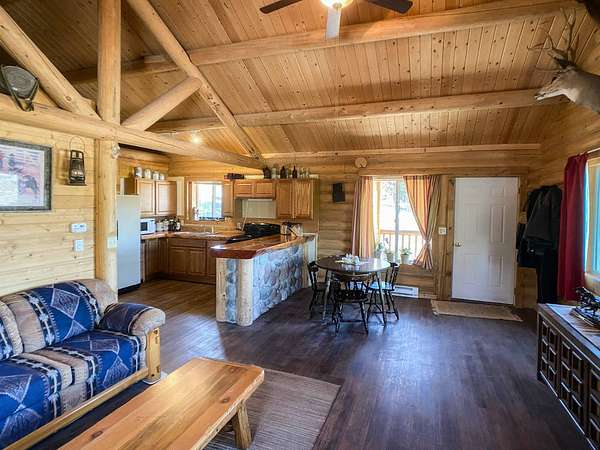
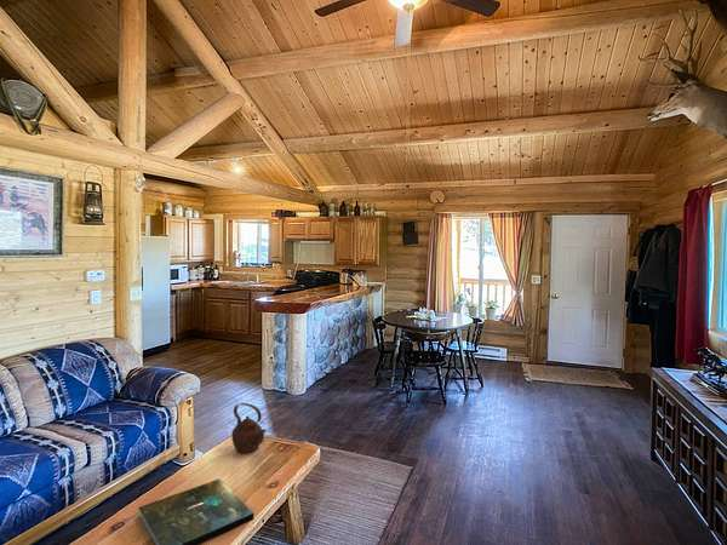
+ teapot (250, 426)
+ board game (195, 510)
